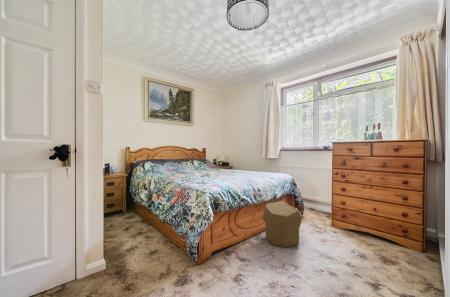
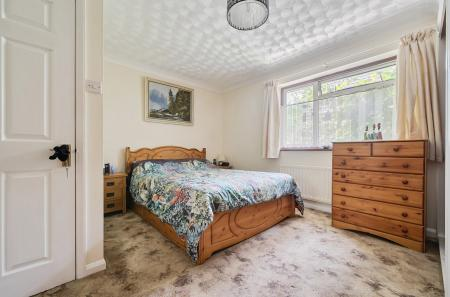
- pouf (282, 220)
